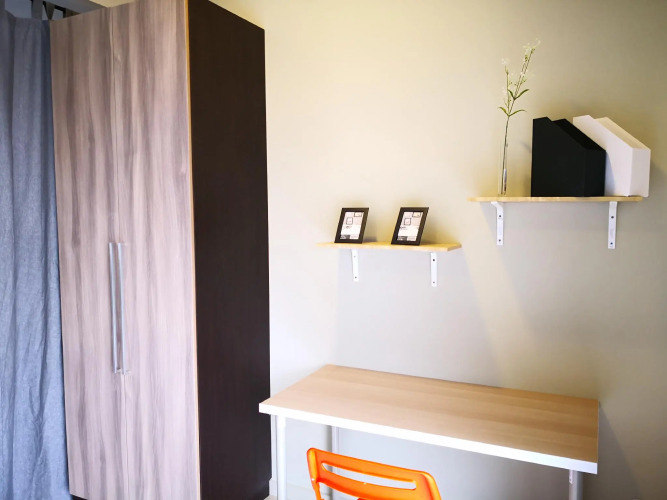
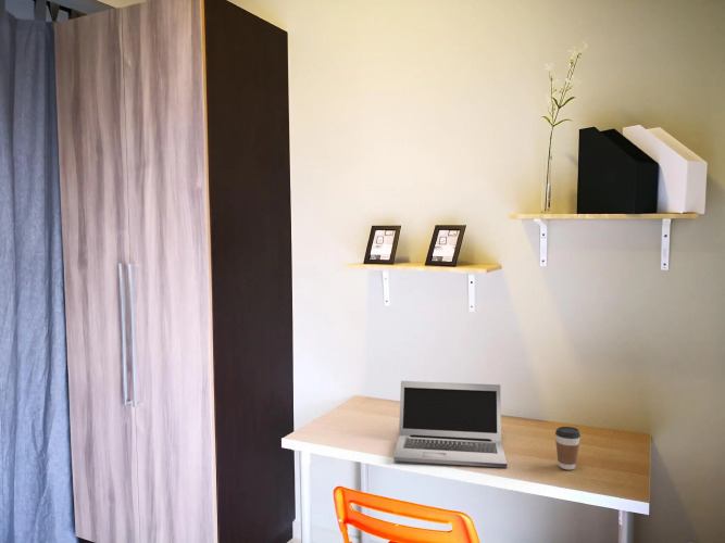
+ coffee cup (566, 447)
+ laptop (449, 420)
